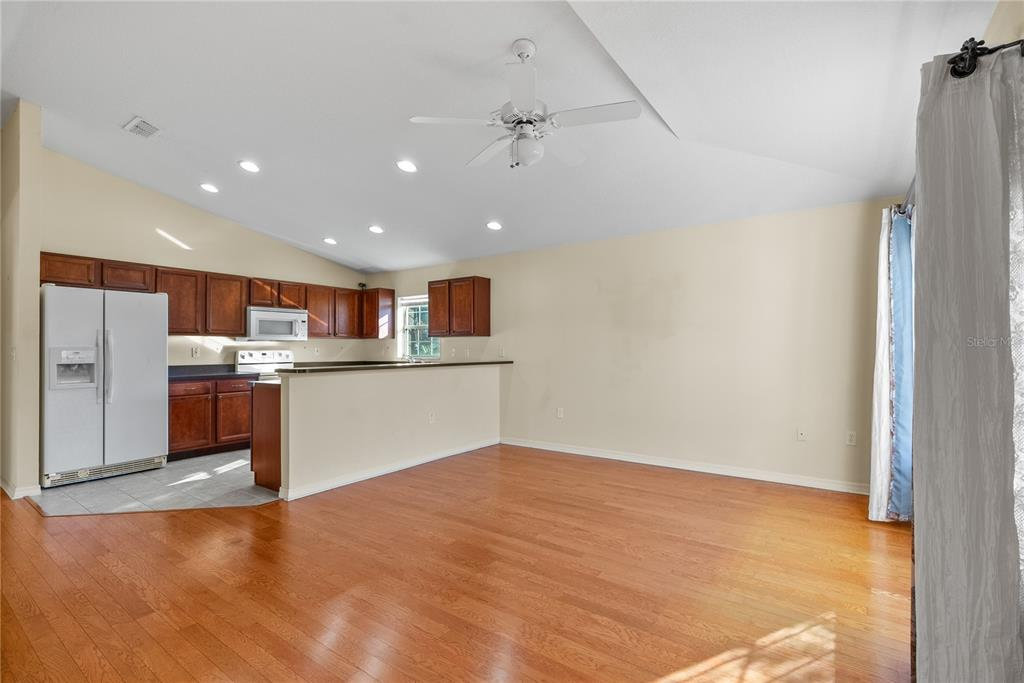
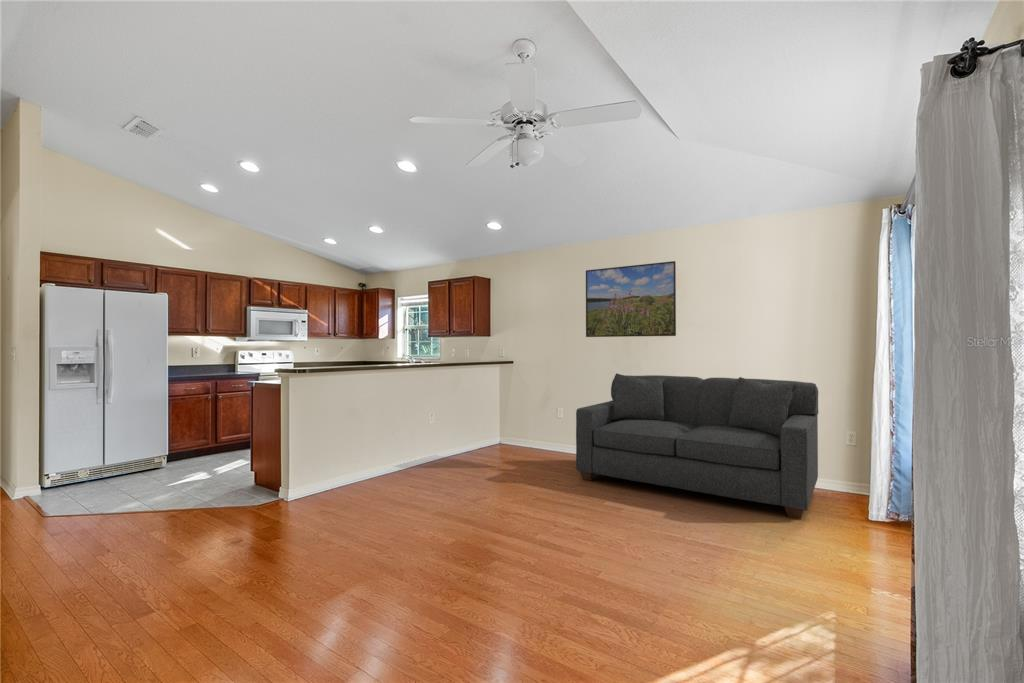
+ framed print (628, 301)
+ sofa (692, 430)
